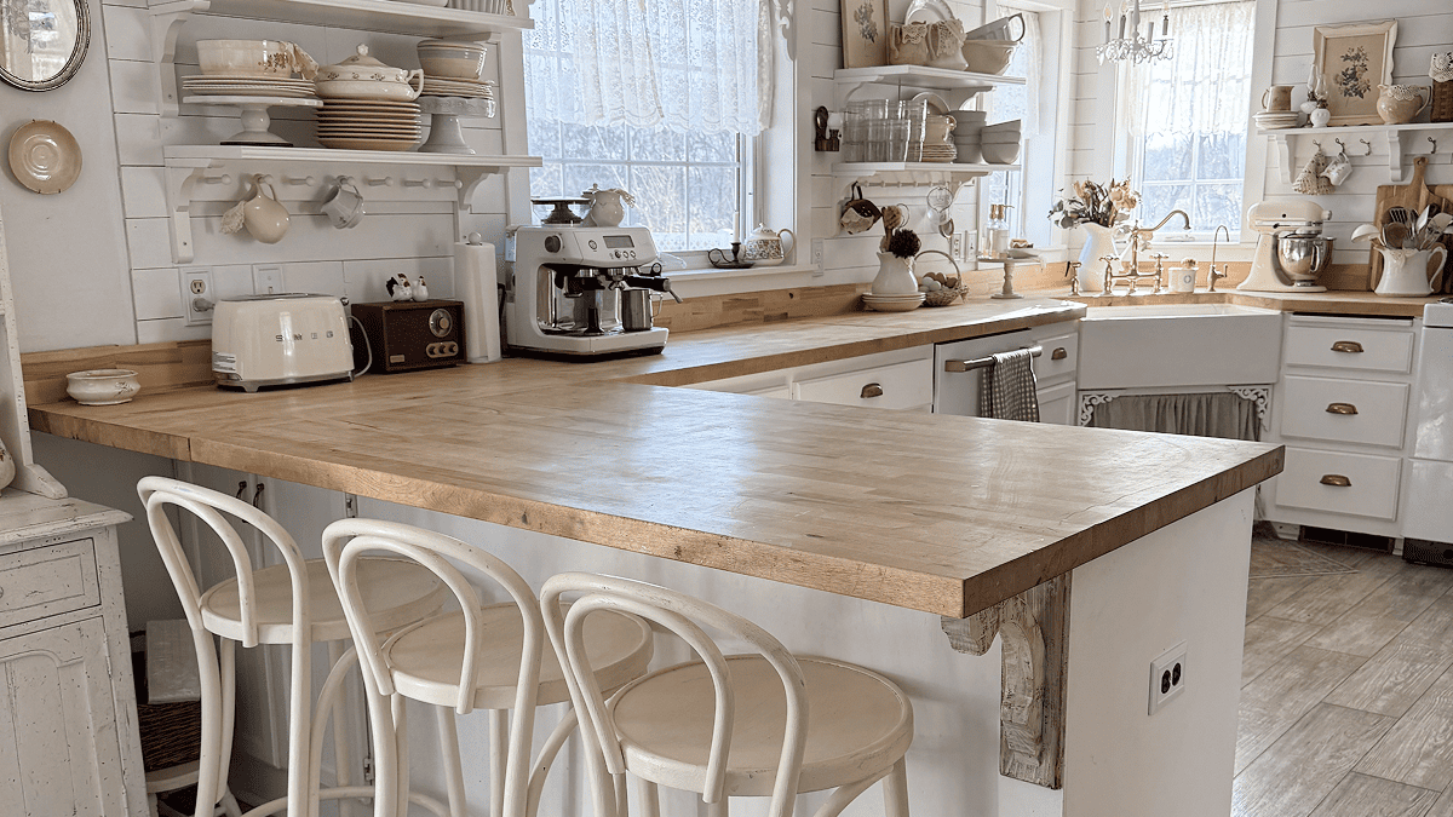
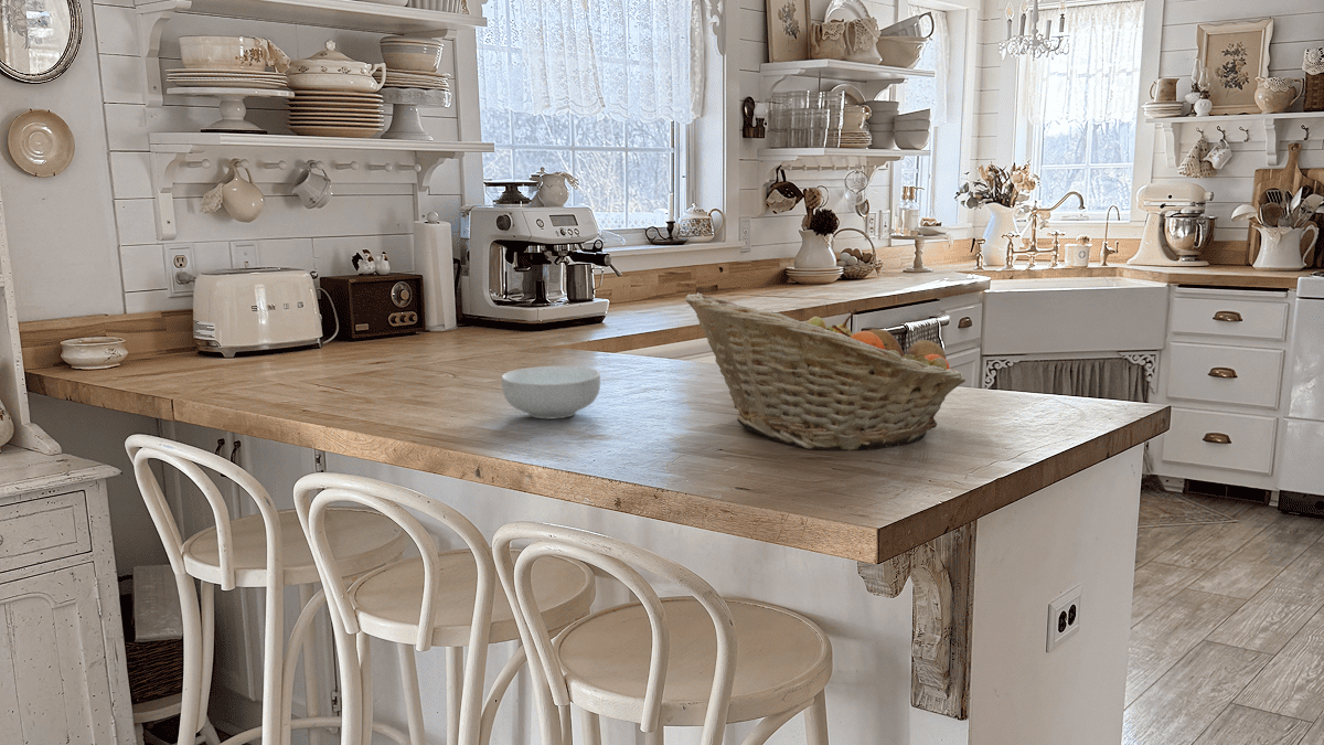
+ fruit basket (818, 361)
+ cereal bowl (551, 393)
